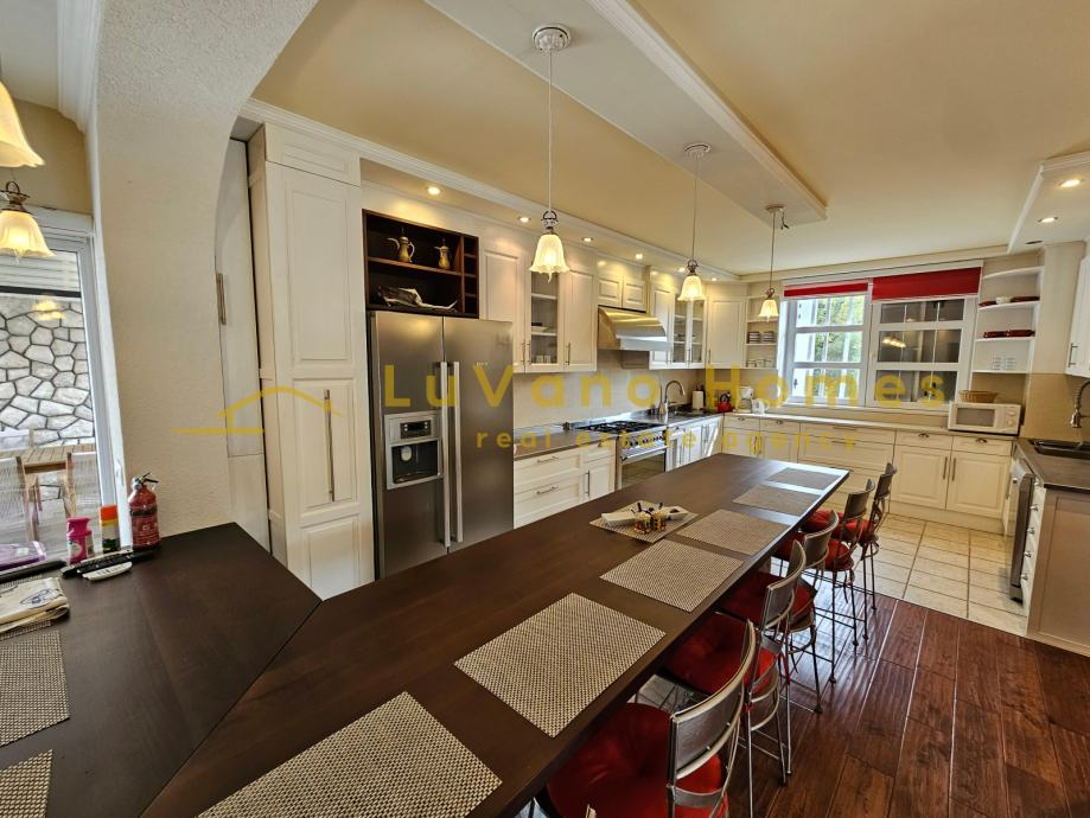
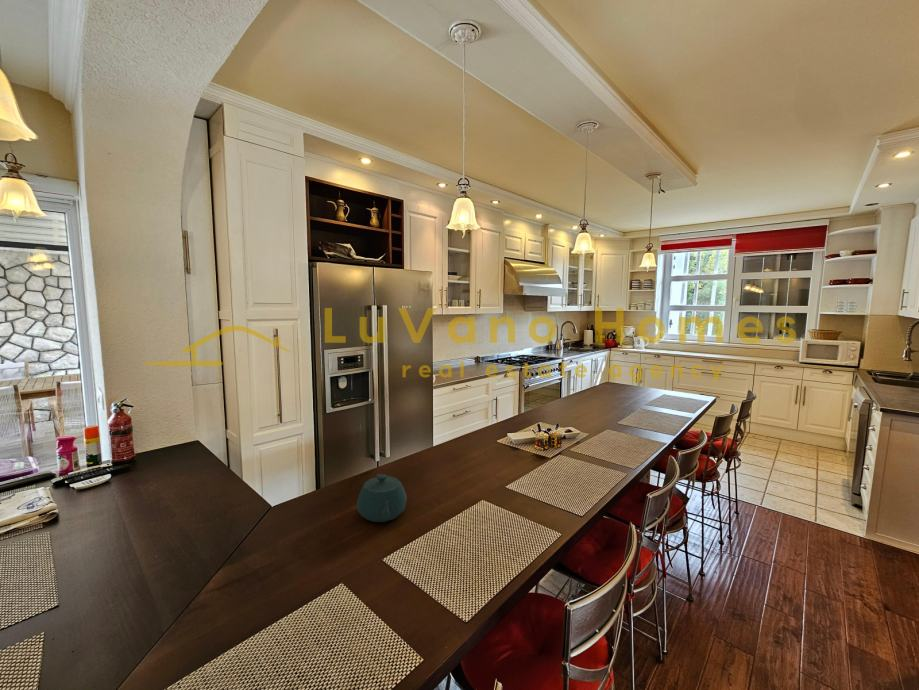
+ teapot (382, 495)
